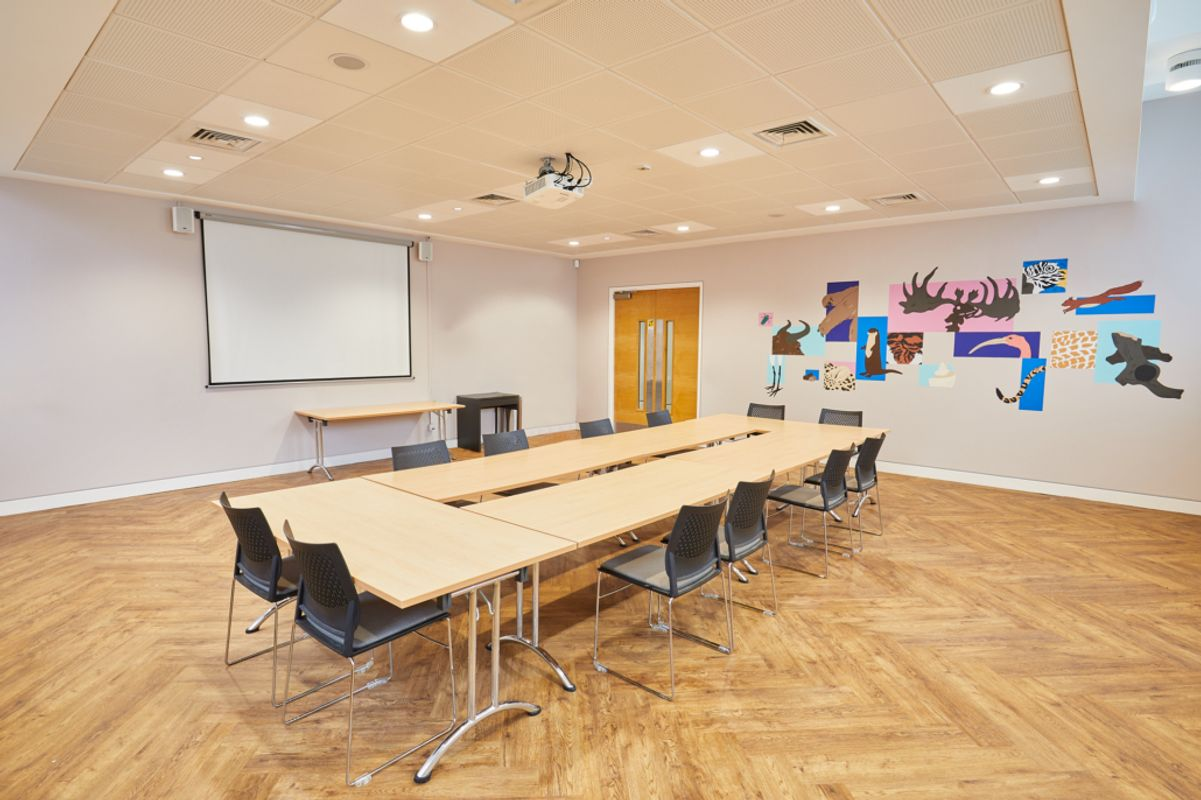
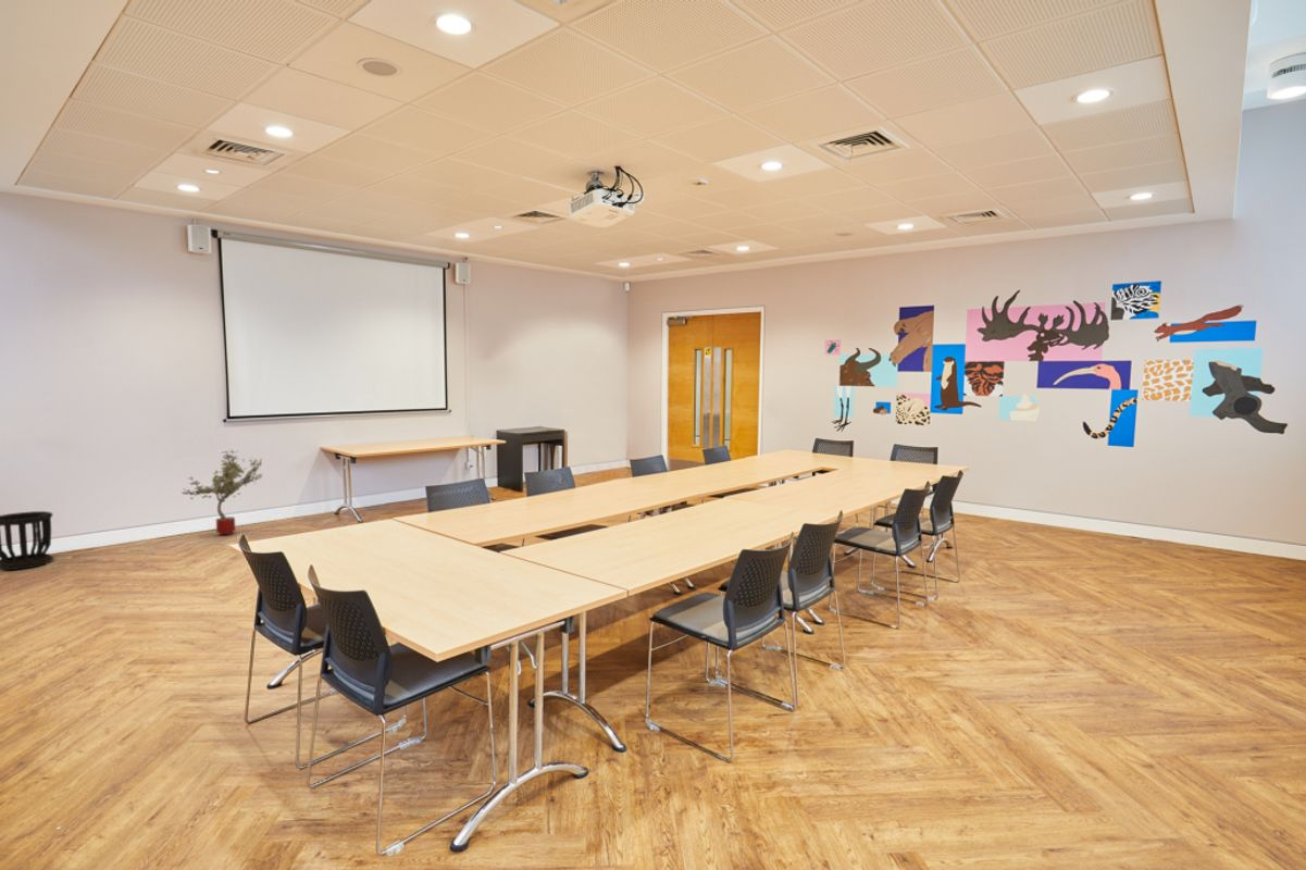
+ wastebasket (23, 539)
+ potted tree (222, 492)
